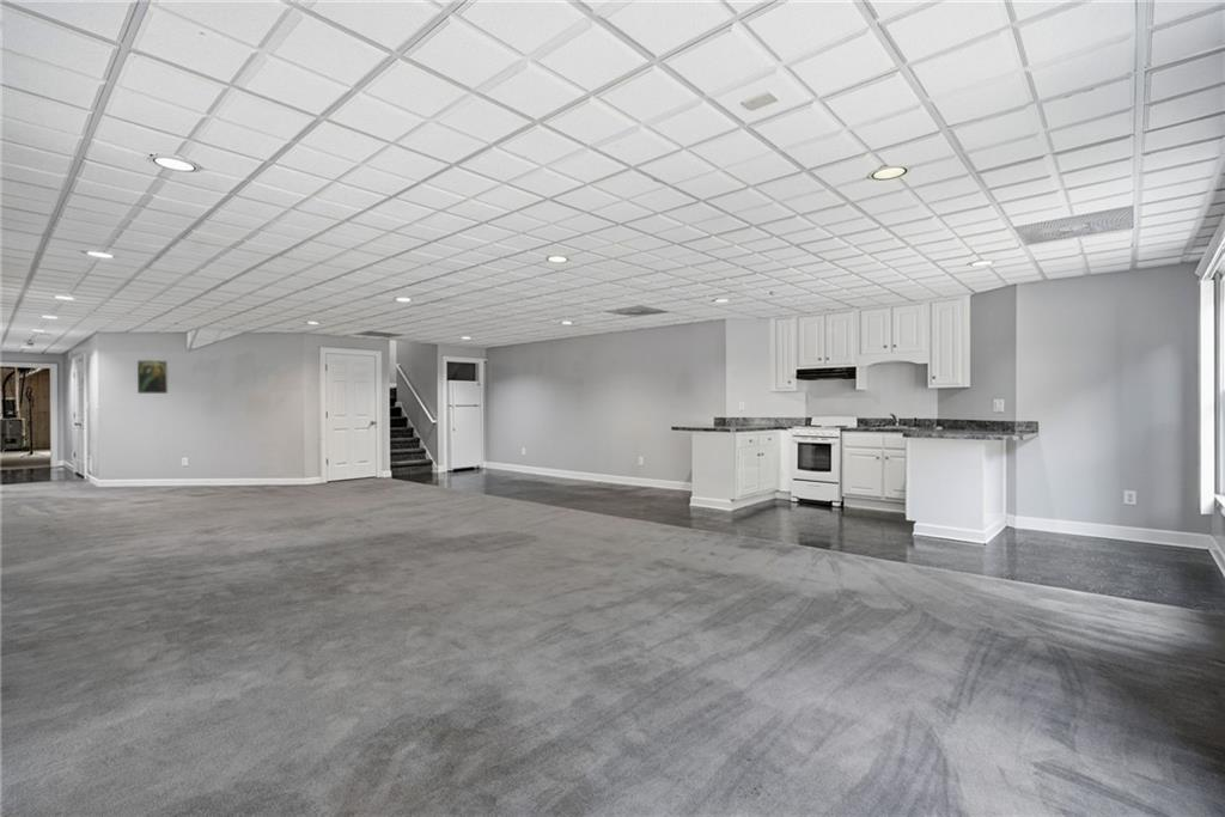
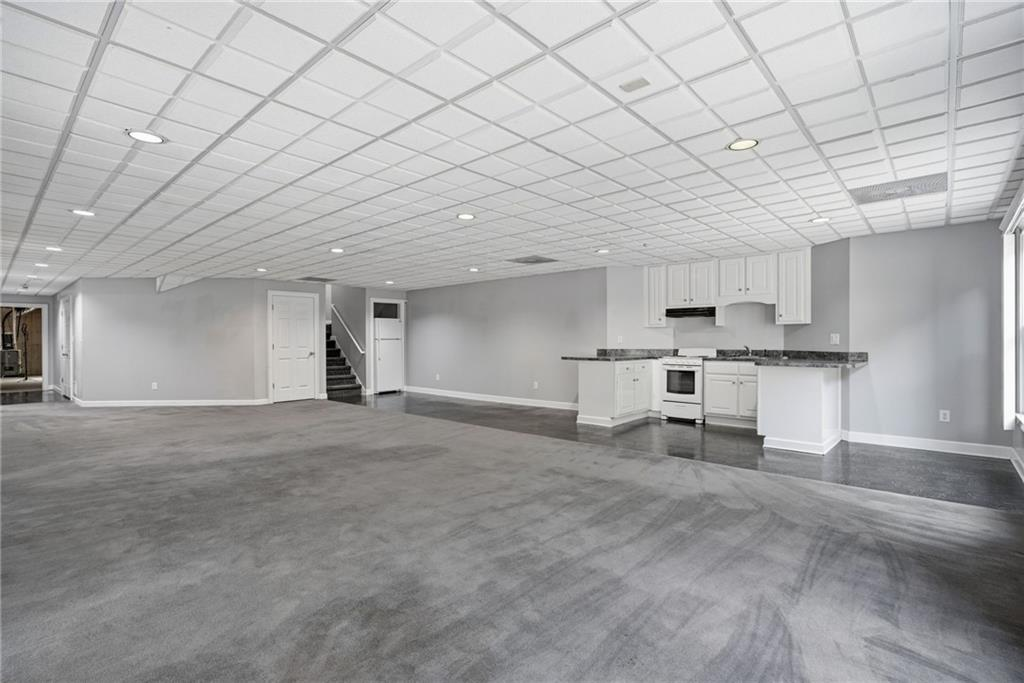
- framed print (152, 377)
